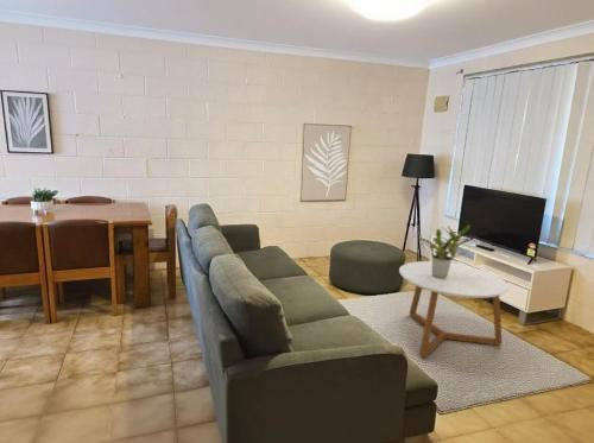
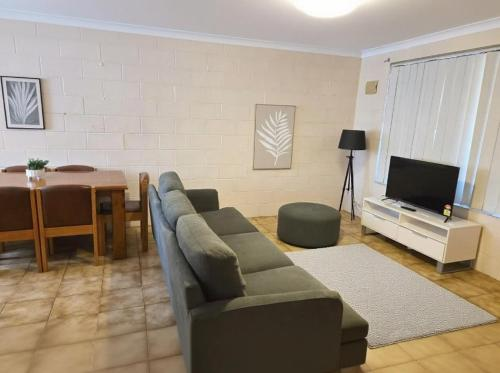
- potted plant (448, 251)
- coffee table (435, 308)
